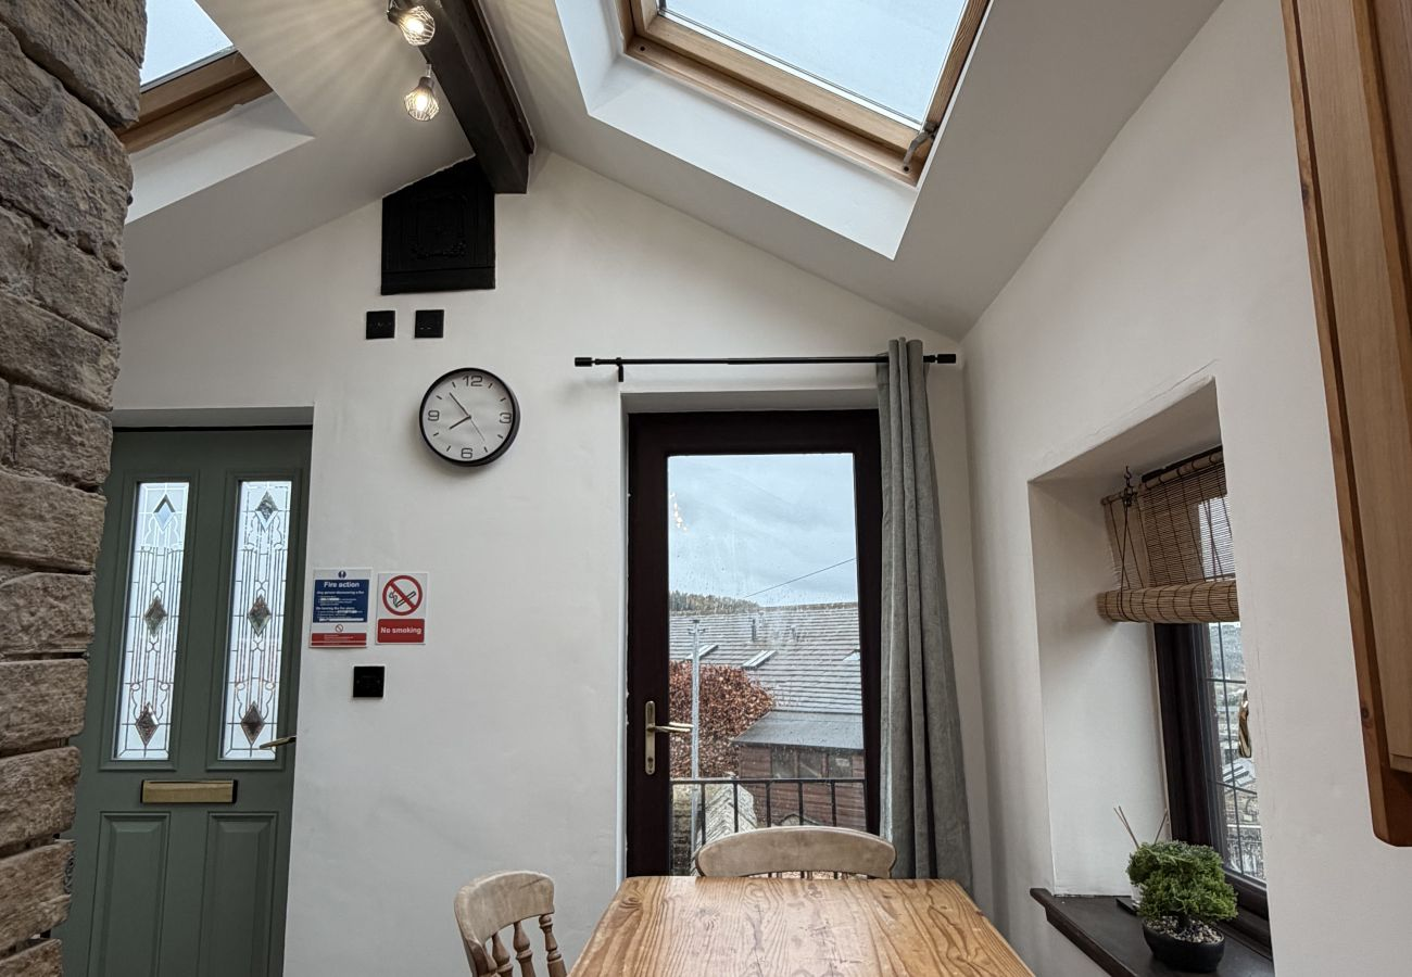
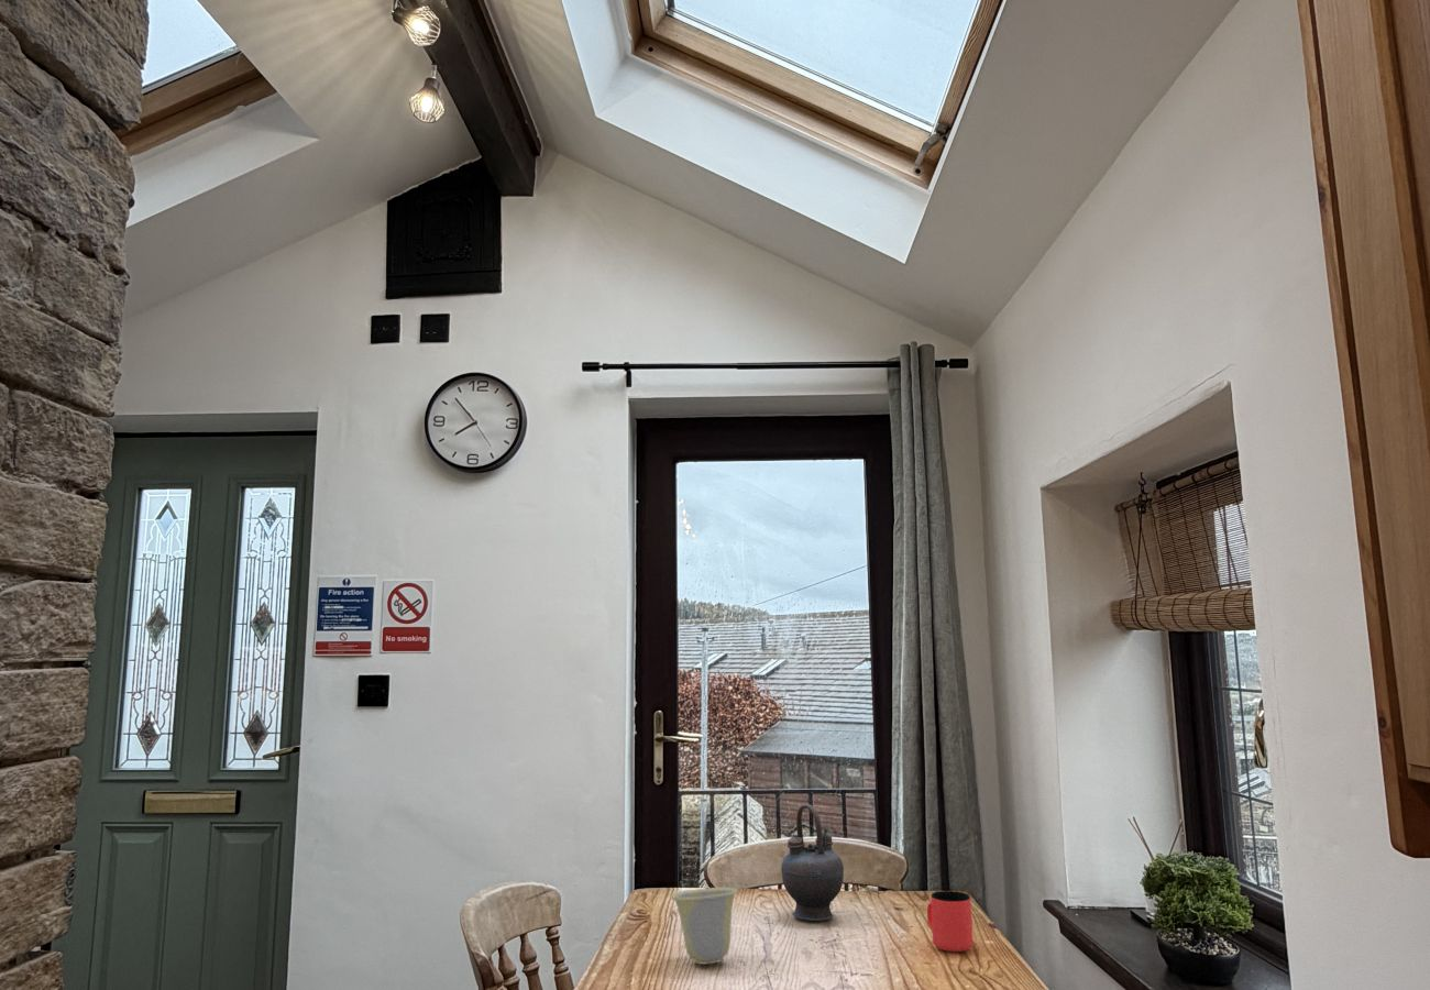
+ cup (946, 919)
+ cup (704, 923)
+ teapot (809, 858)
